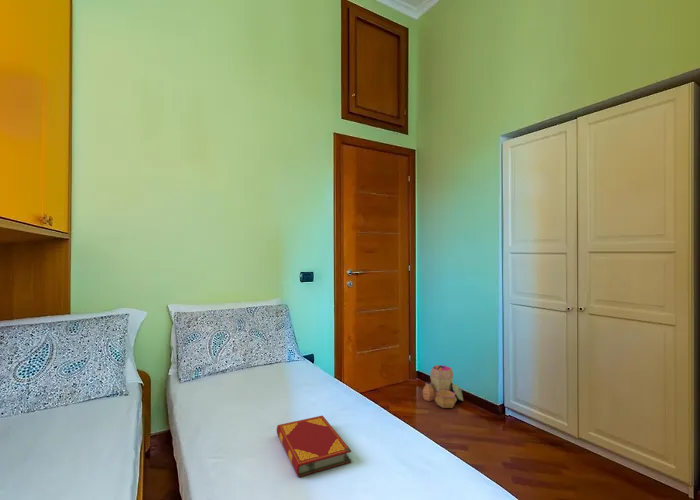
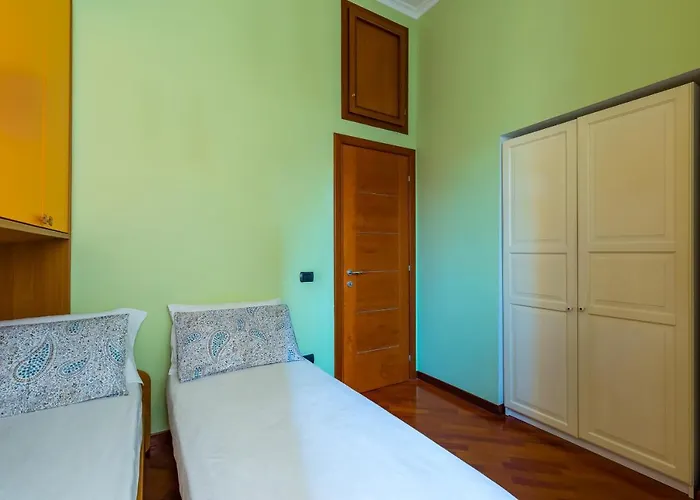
- hardback book (311, 442)
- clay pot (443, 384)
